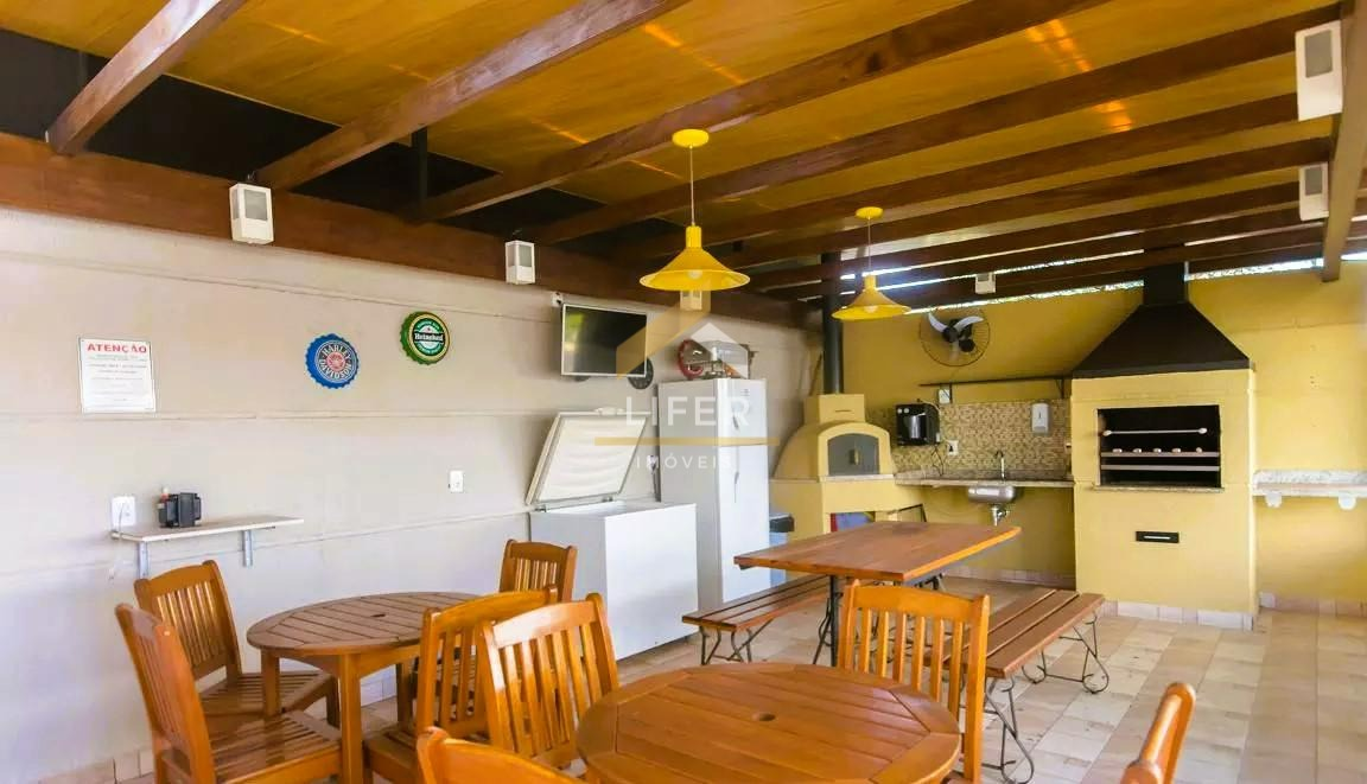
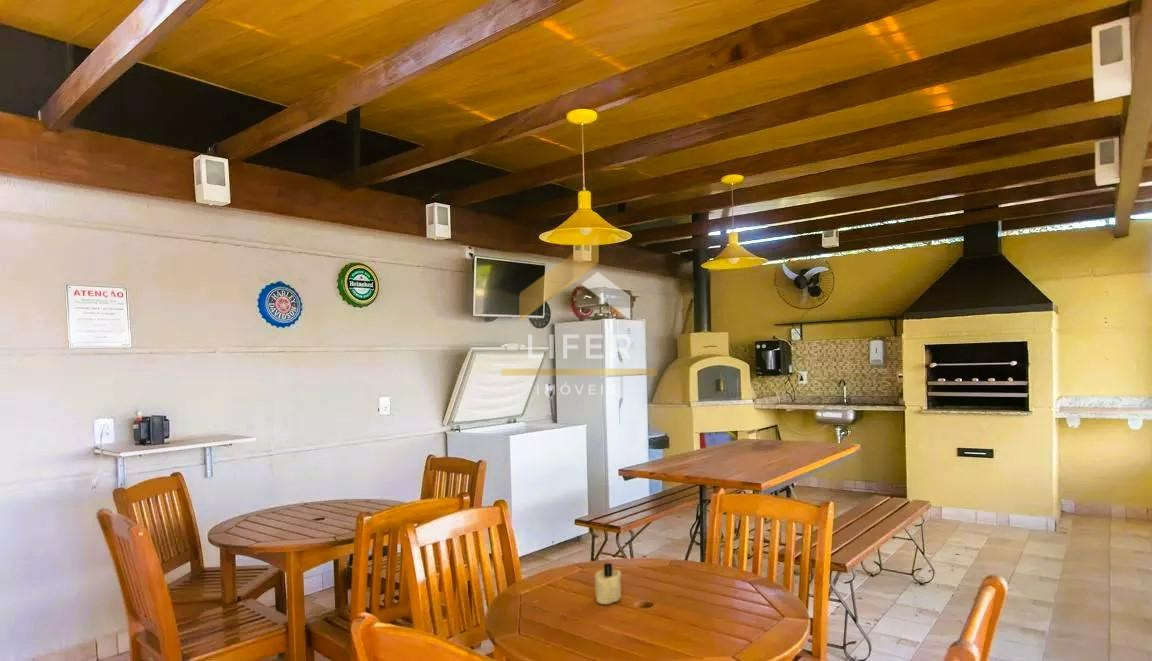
+ candle (607, 581)
